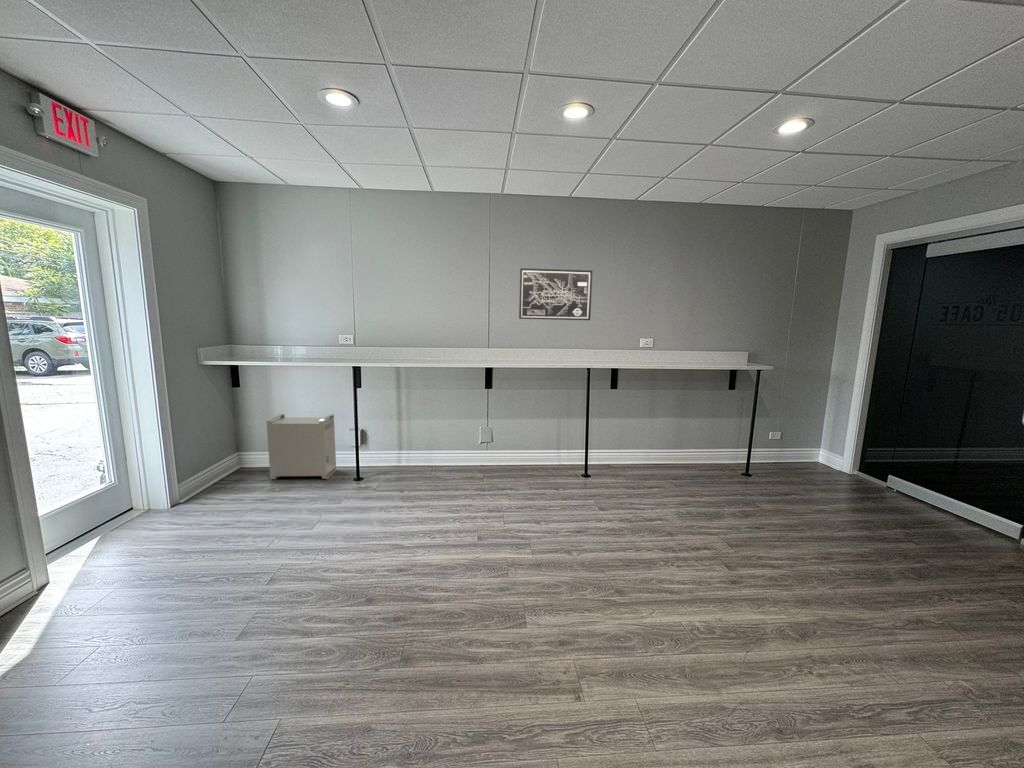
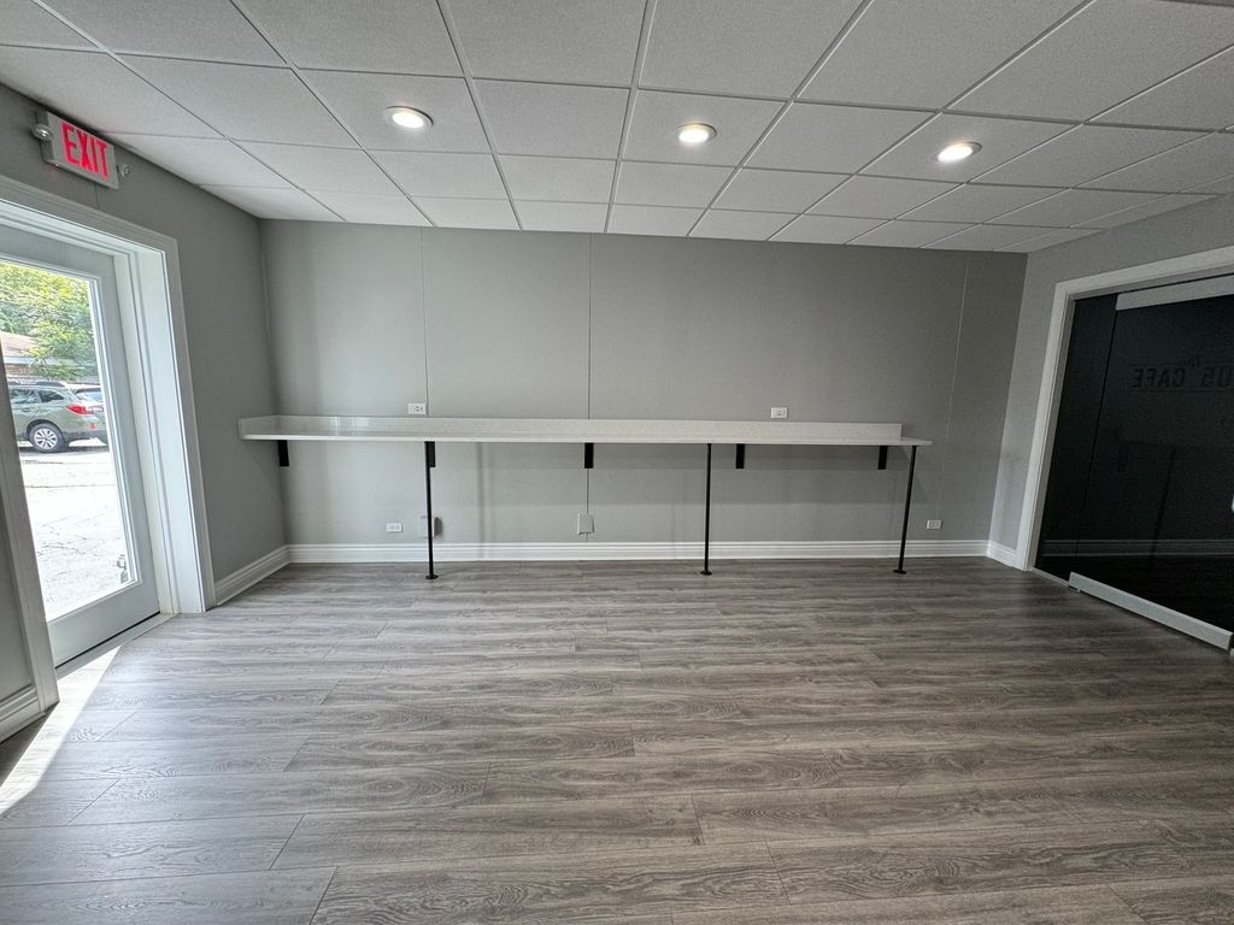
- wall art (555, 294)
- storage bin (303, 446)
